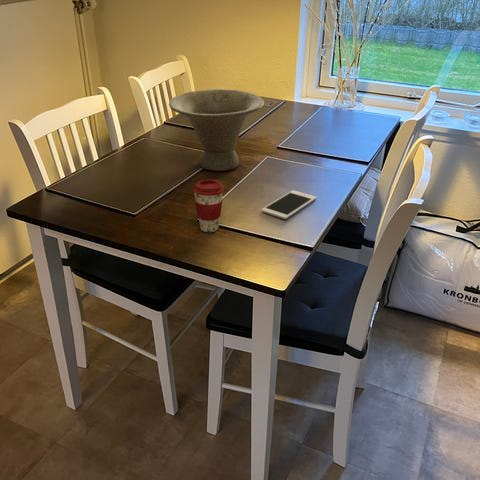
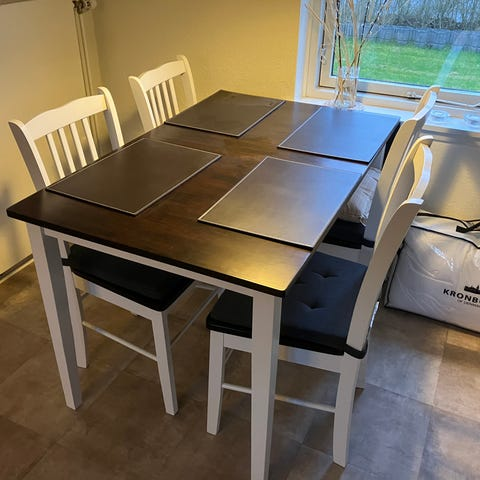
- bowl (217, 133)
- cell phone (289, 204)
- coffee cup (208, 206)
